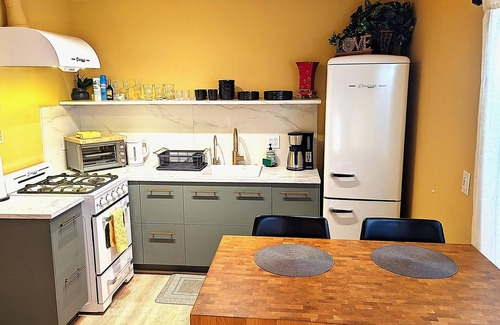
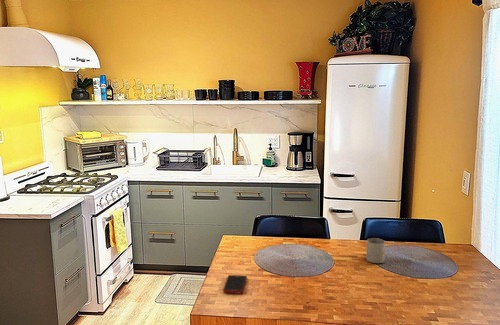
+ cell phone (235, 283)
+ mug (375, 249)
